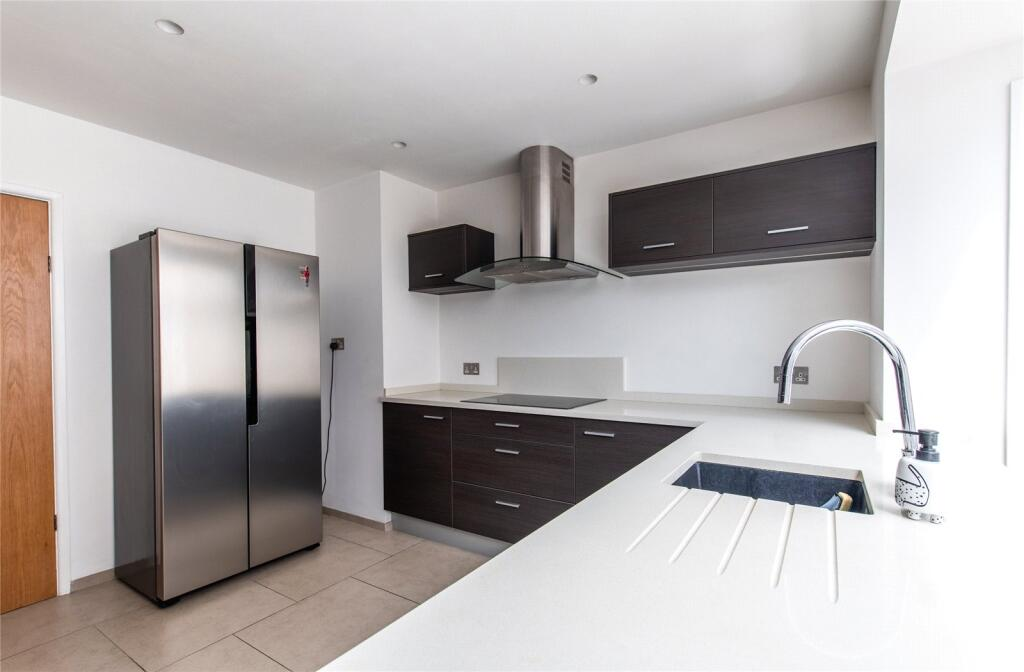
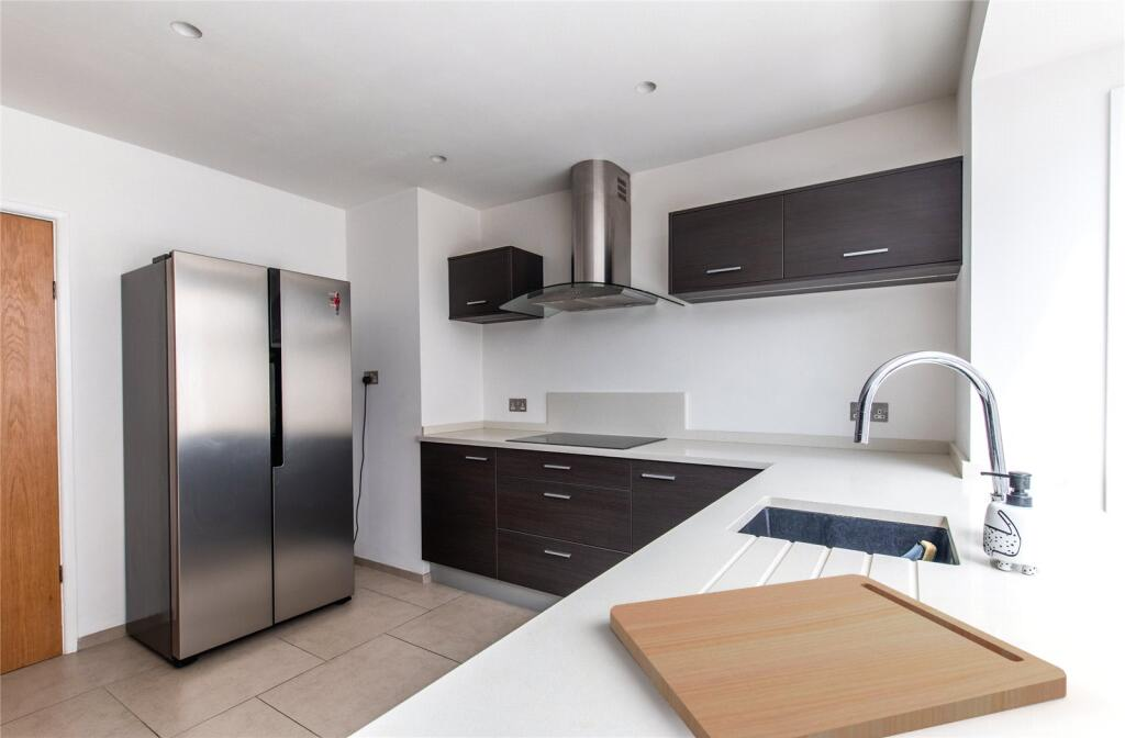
+ cutting board (811, 645)
